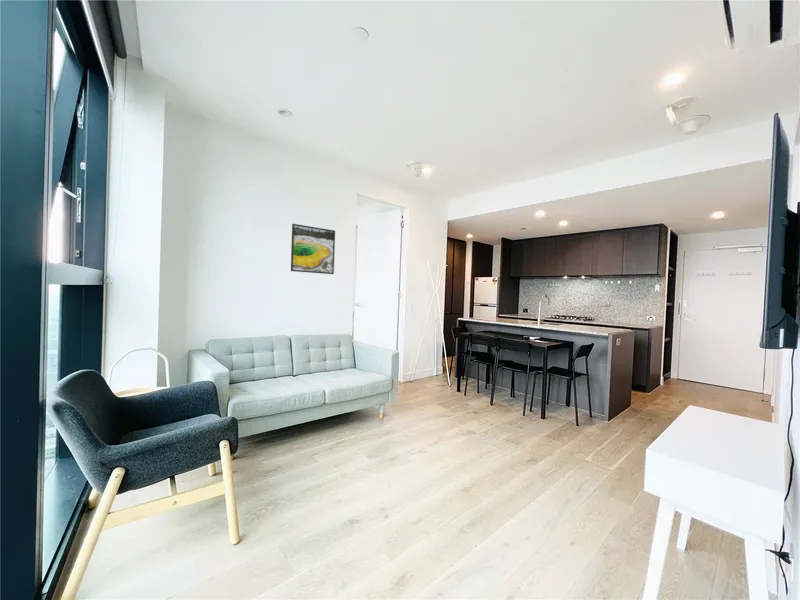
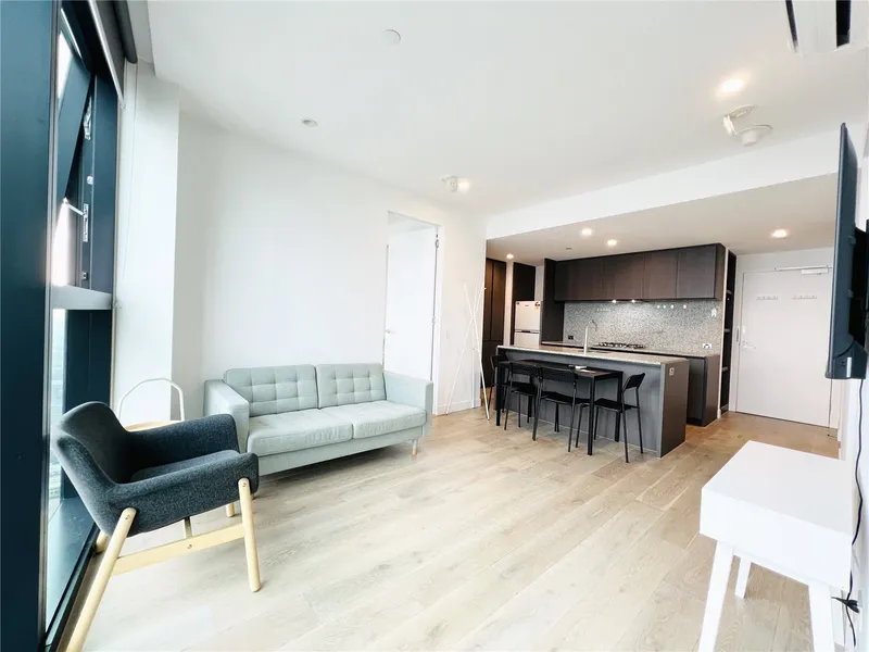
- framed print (313, 250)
